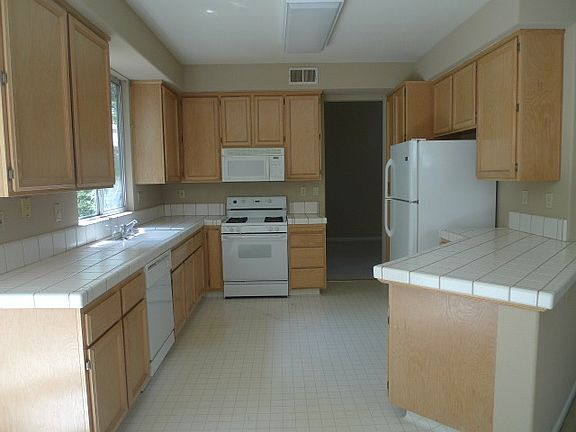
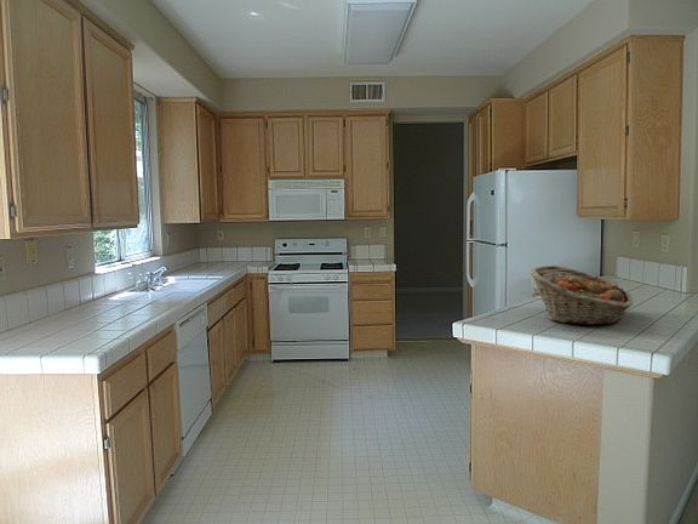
+ fruit basket (579, 292)
